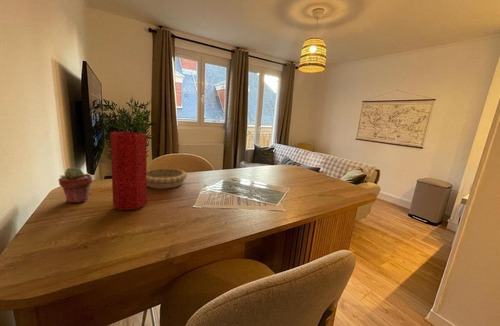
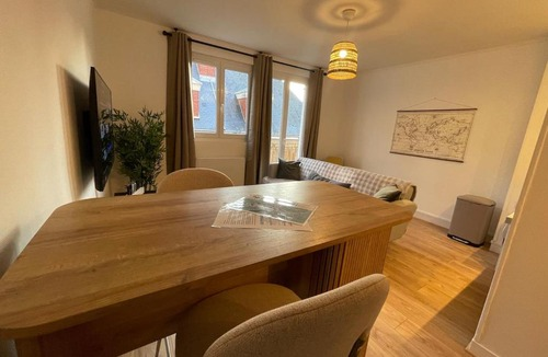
- potted succulent (76, 183)
- decorative bowl (164, 177)
- vase (129, 170)
